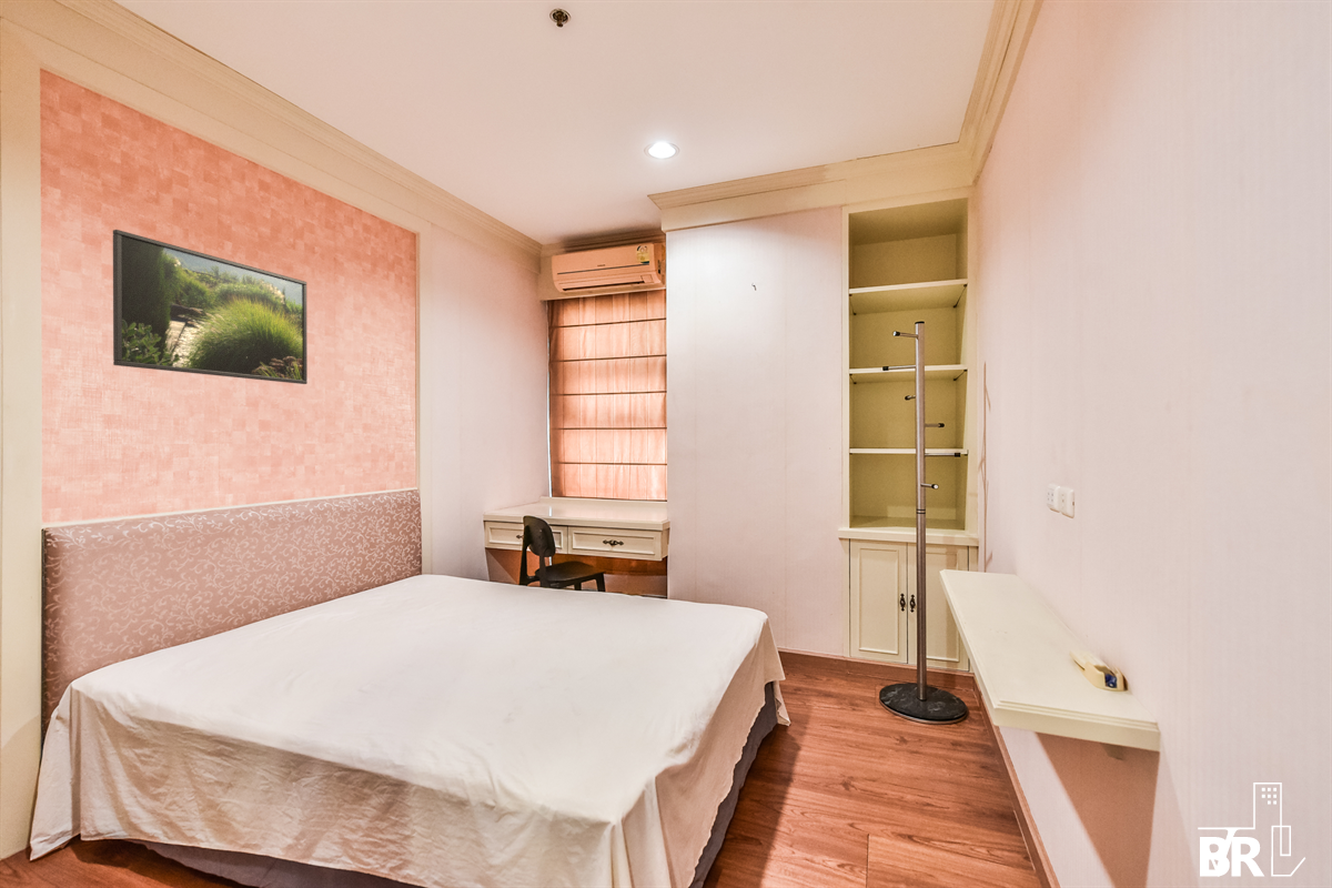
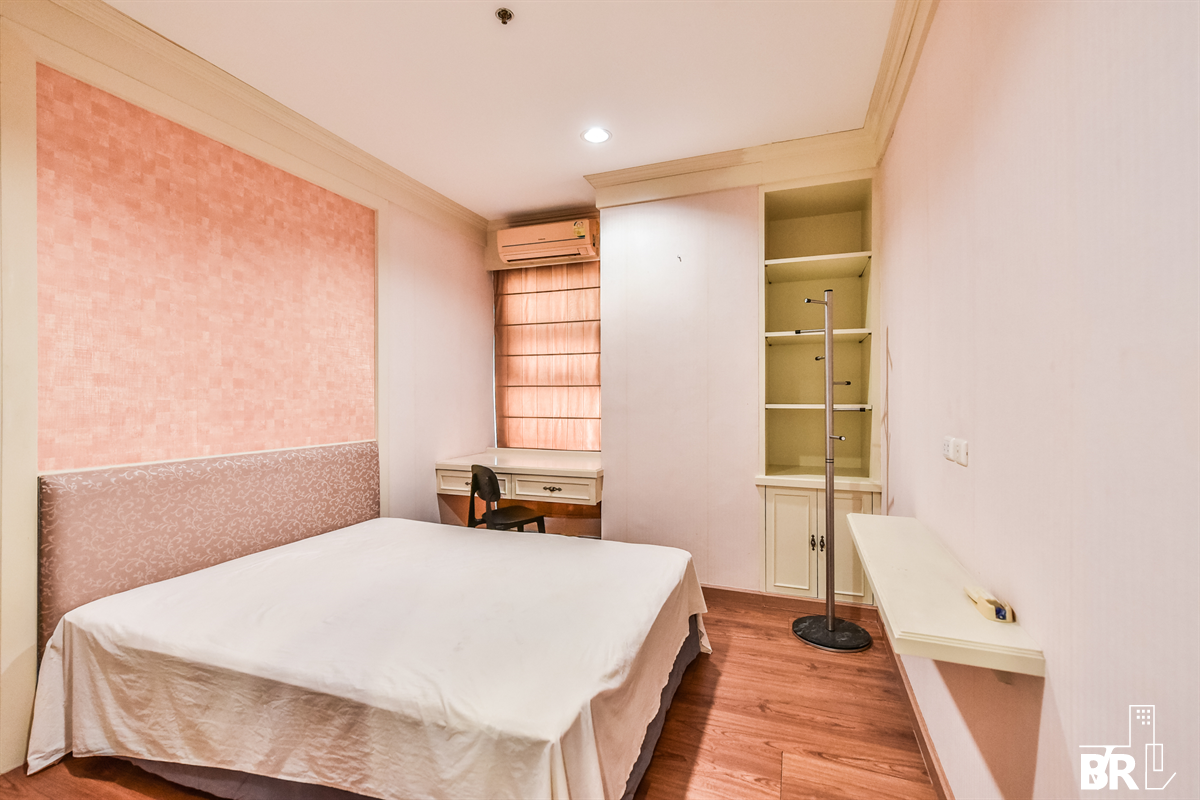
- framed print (223, 317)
